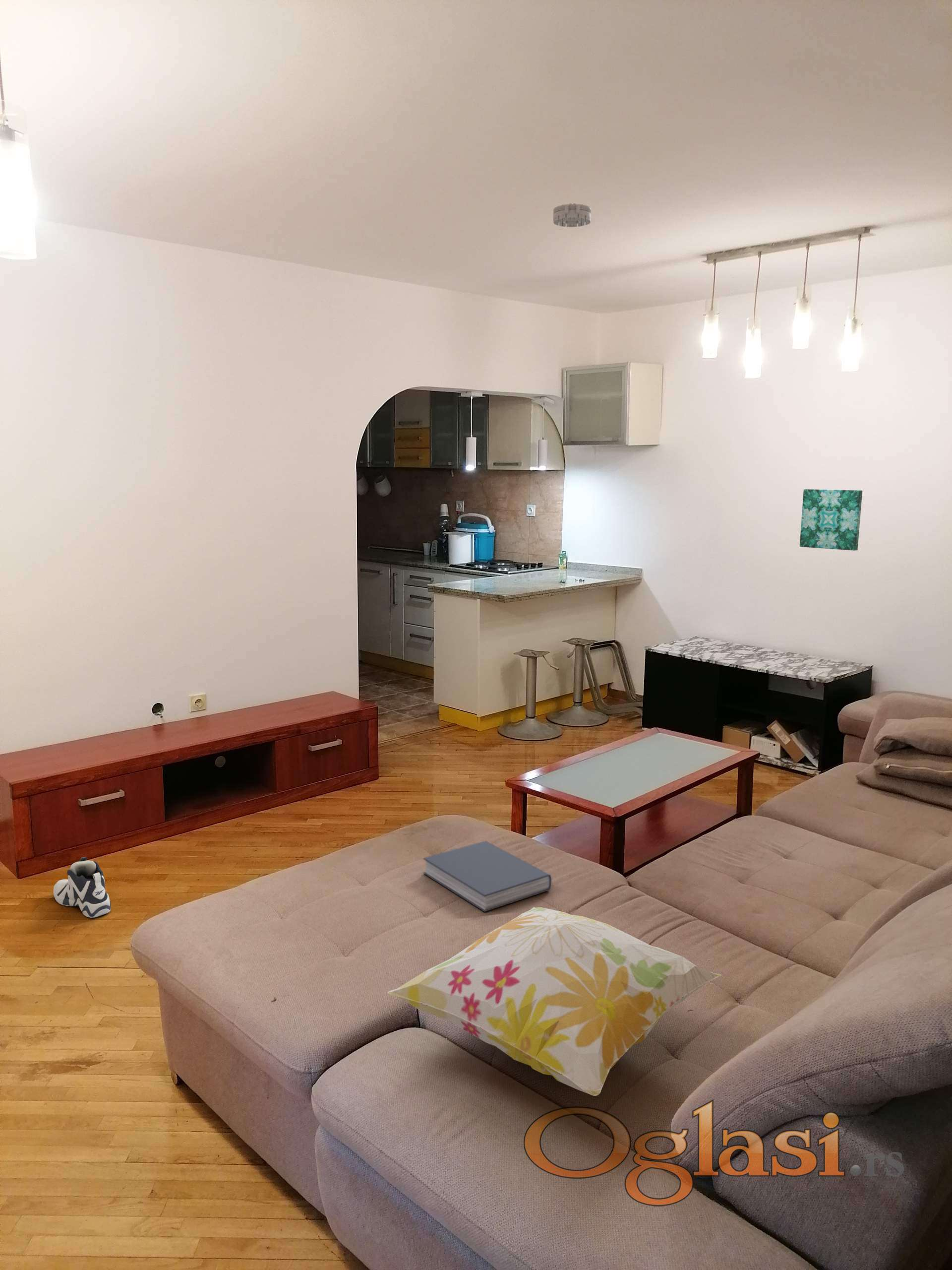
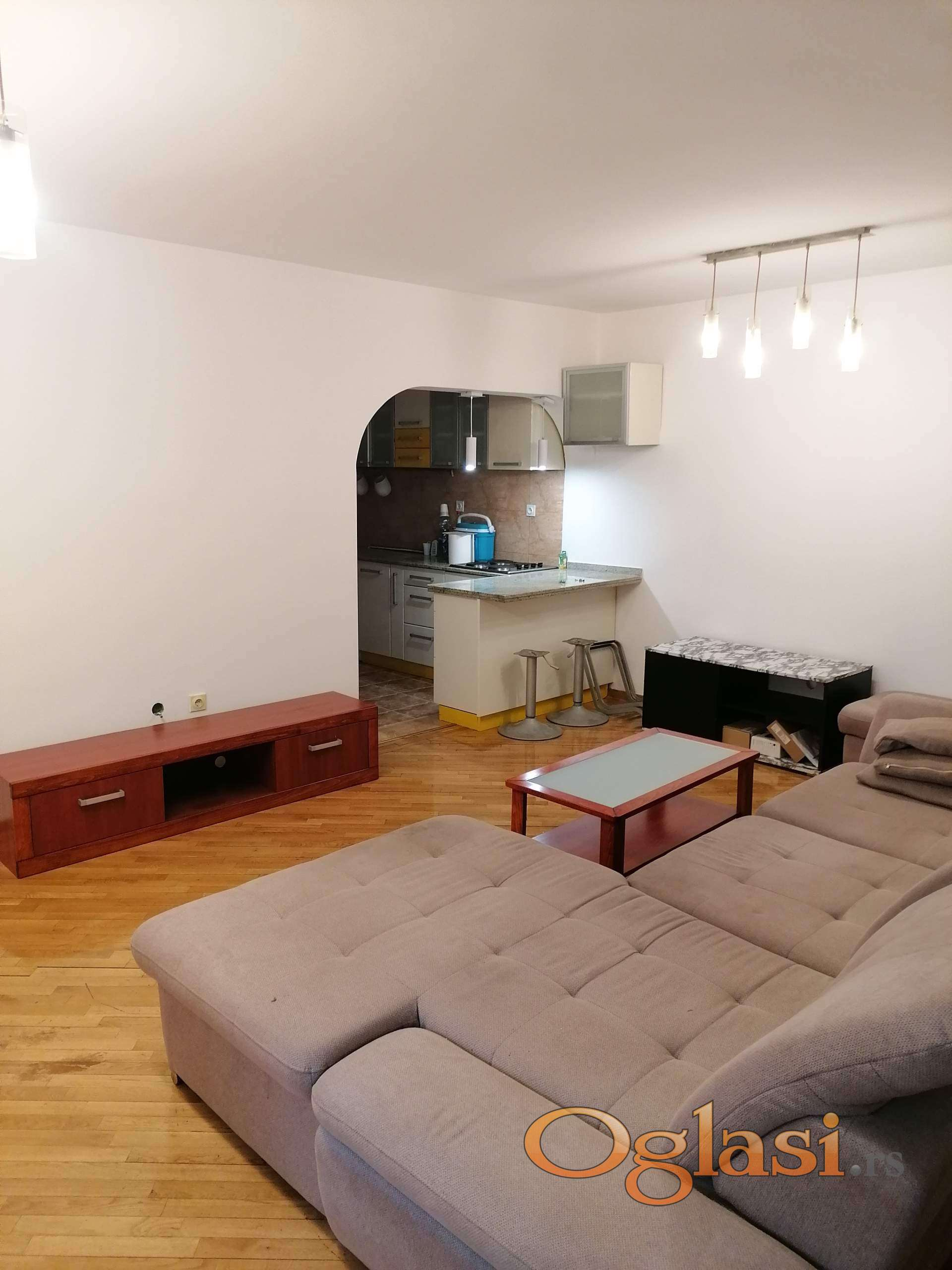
- wall art (830, 519)
- smoke detector (572, 215)
- decorative pillow (558, 984)
- sneaker (80, 879)
- book (486, 874)
